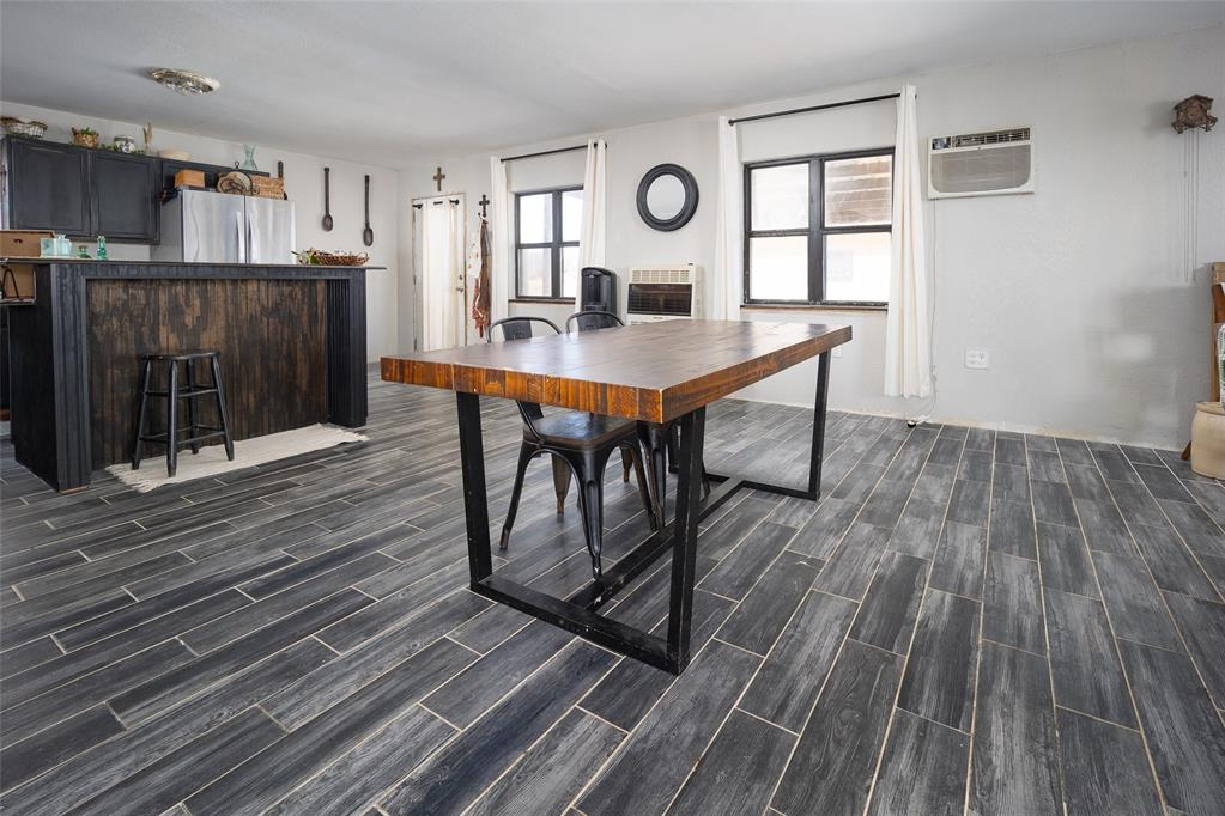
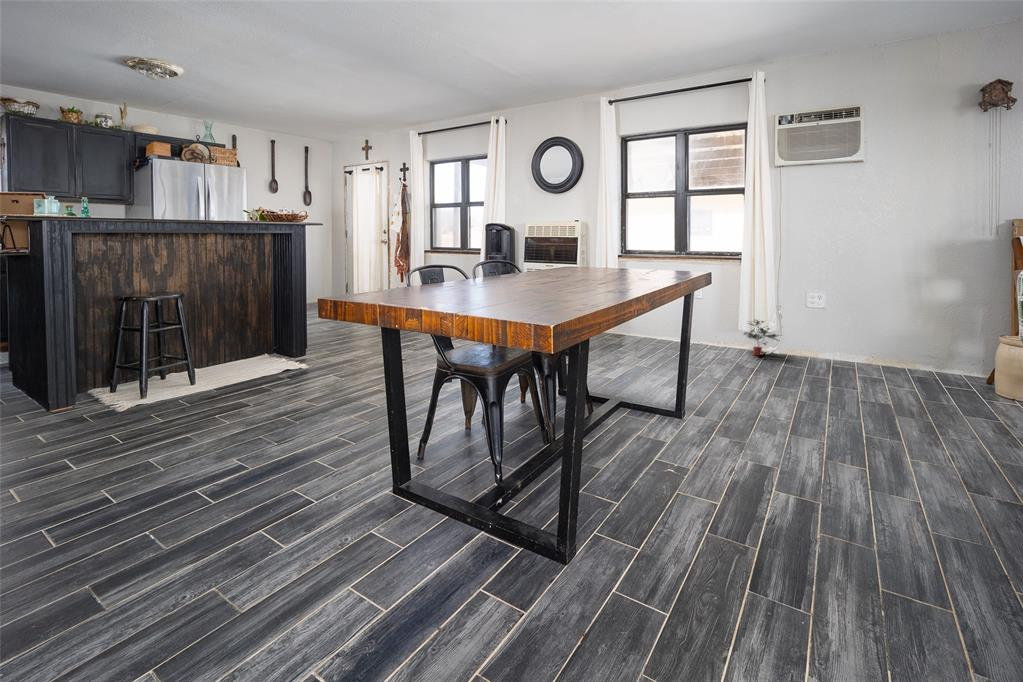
+ potted plant (761, 337)
